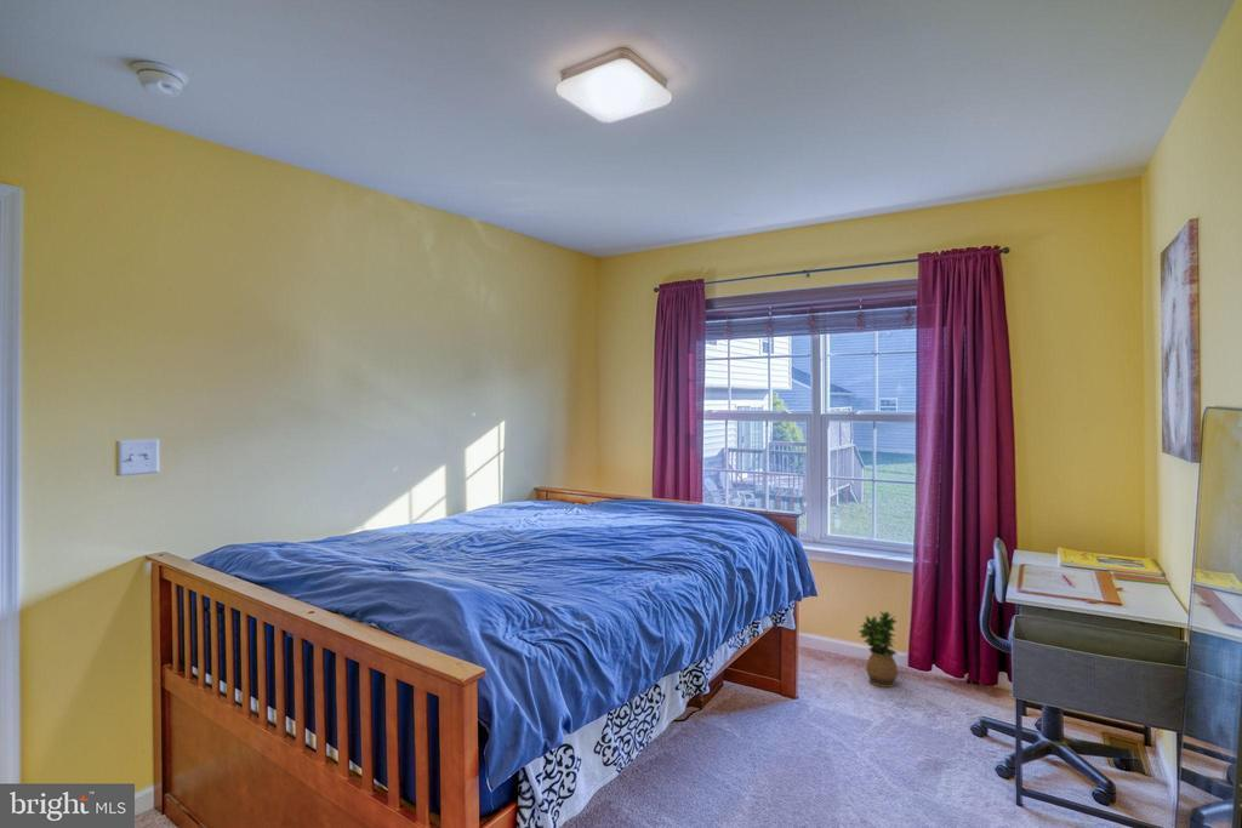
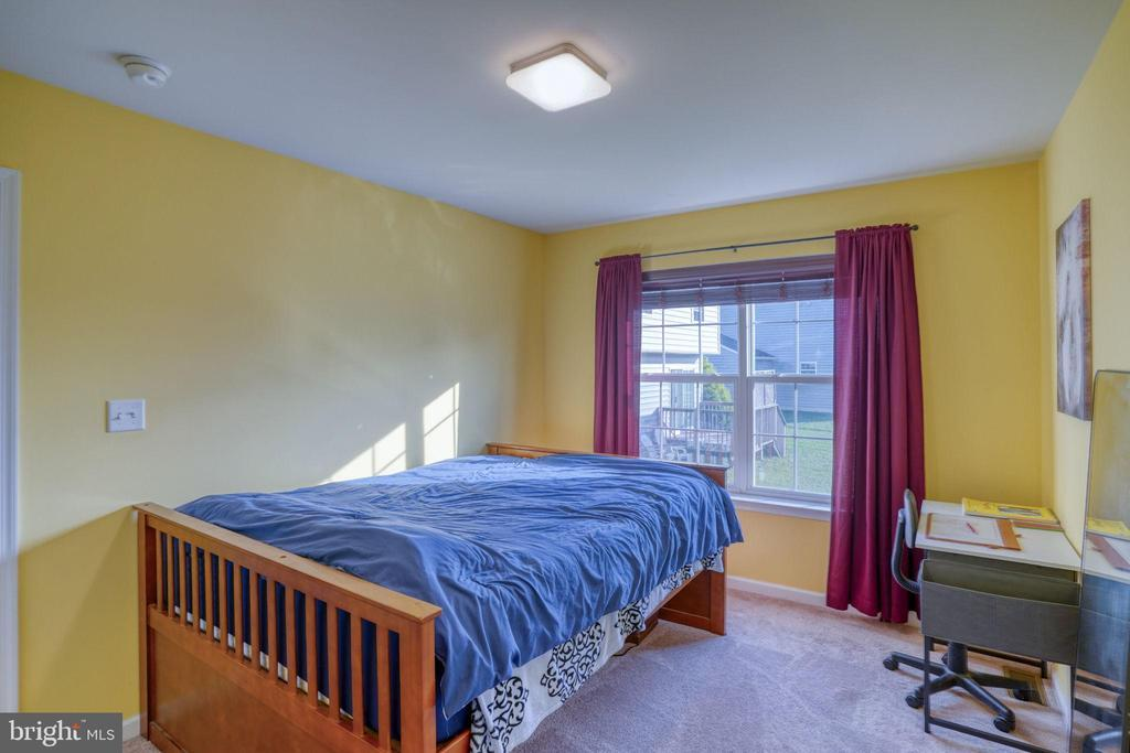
- potted plant (878, 645)
